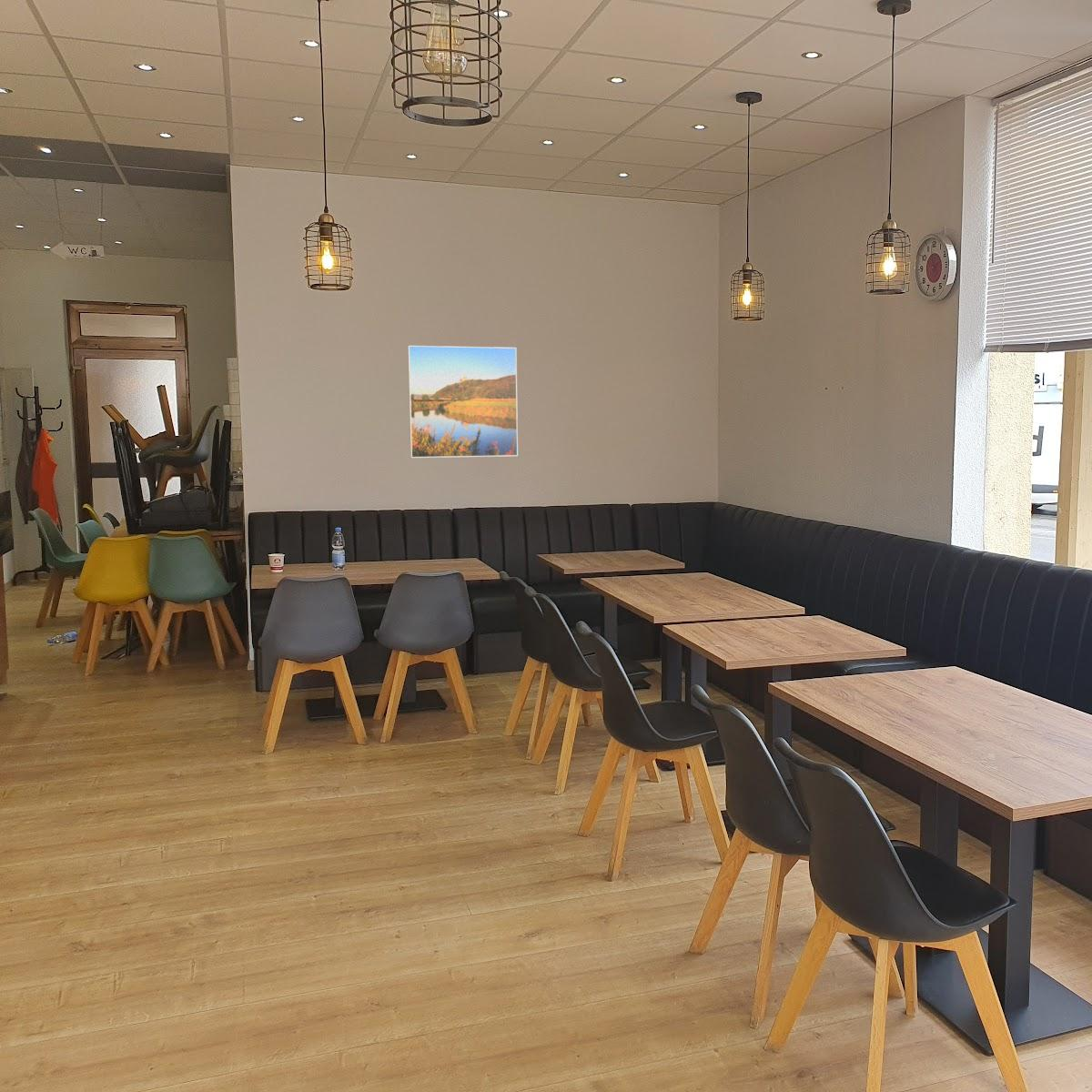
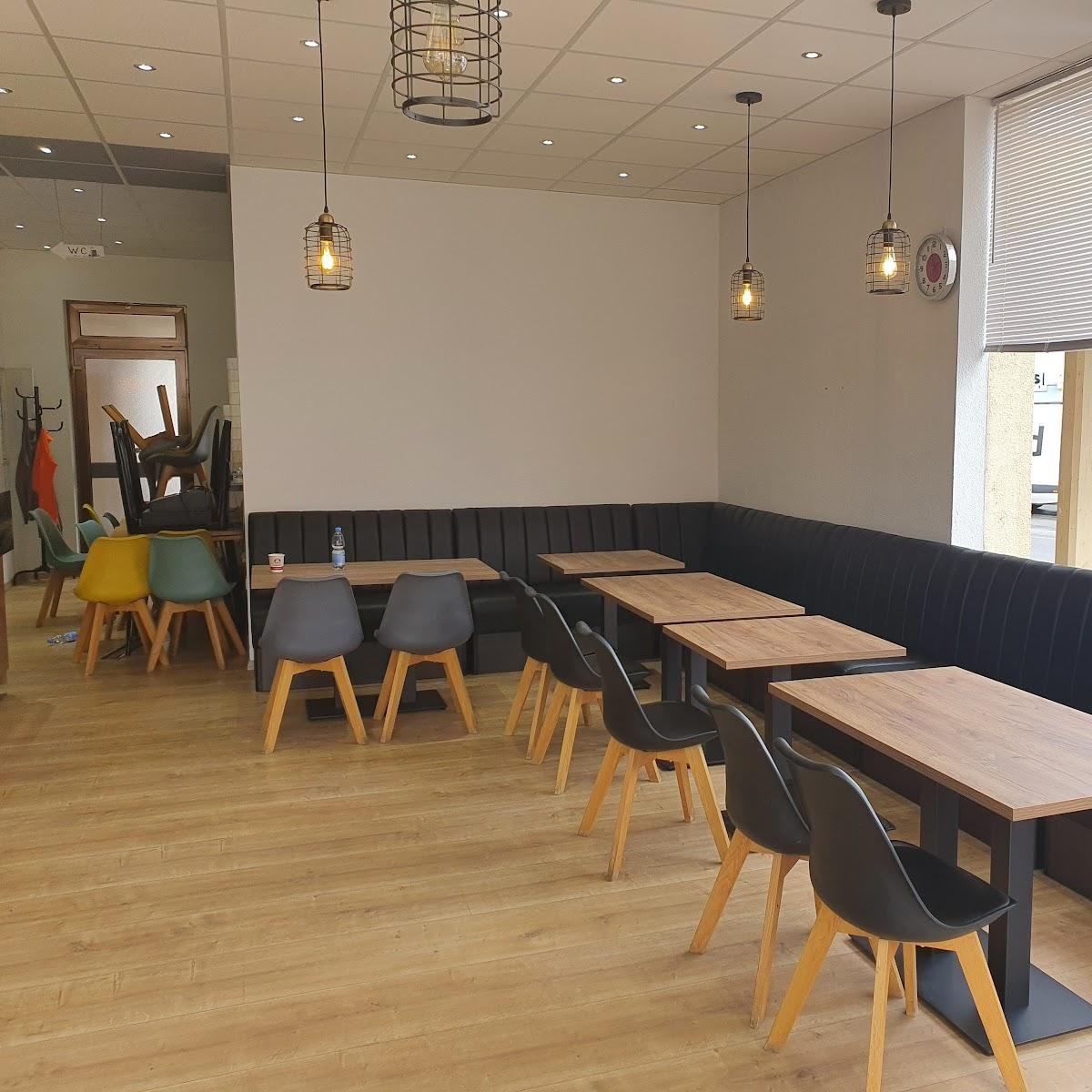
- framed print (463, 401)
